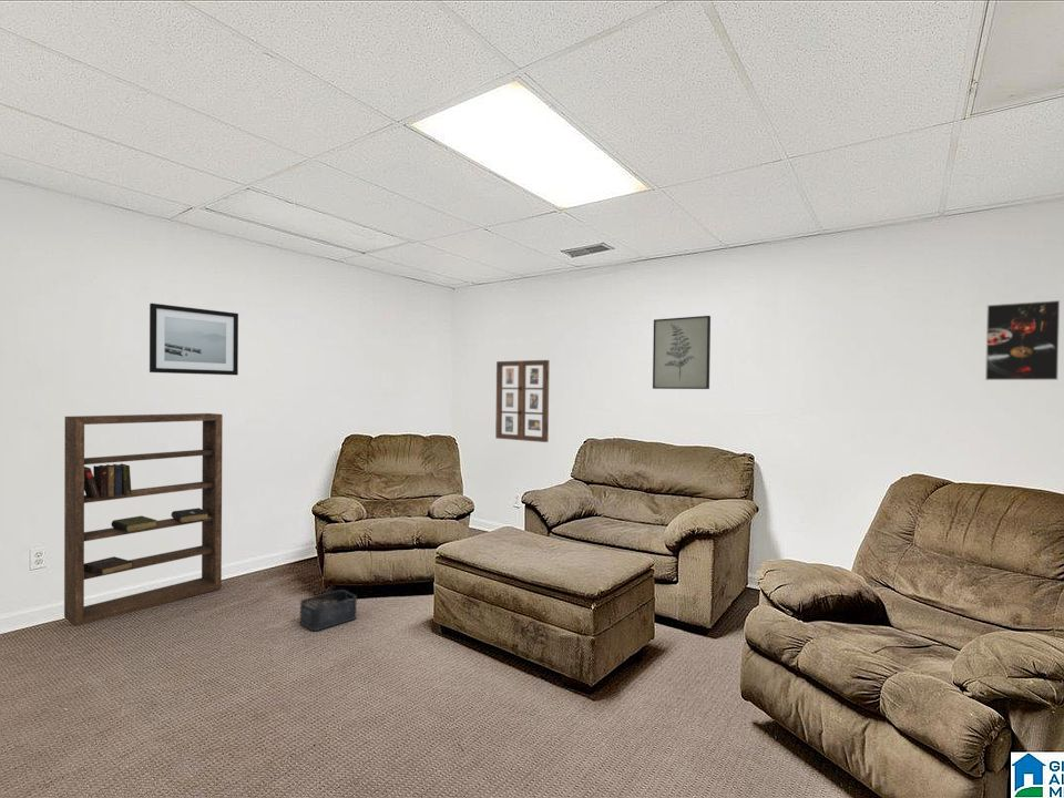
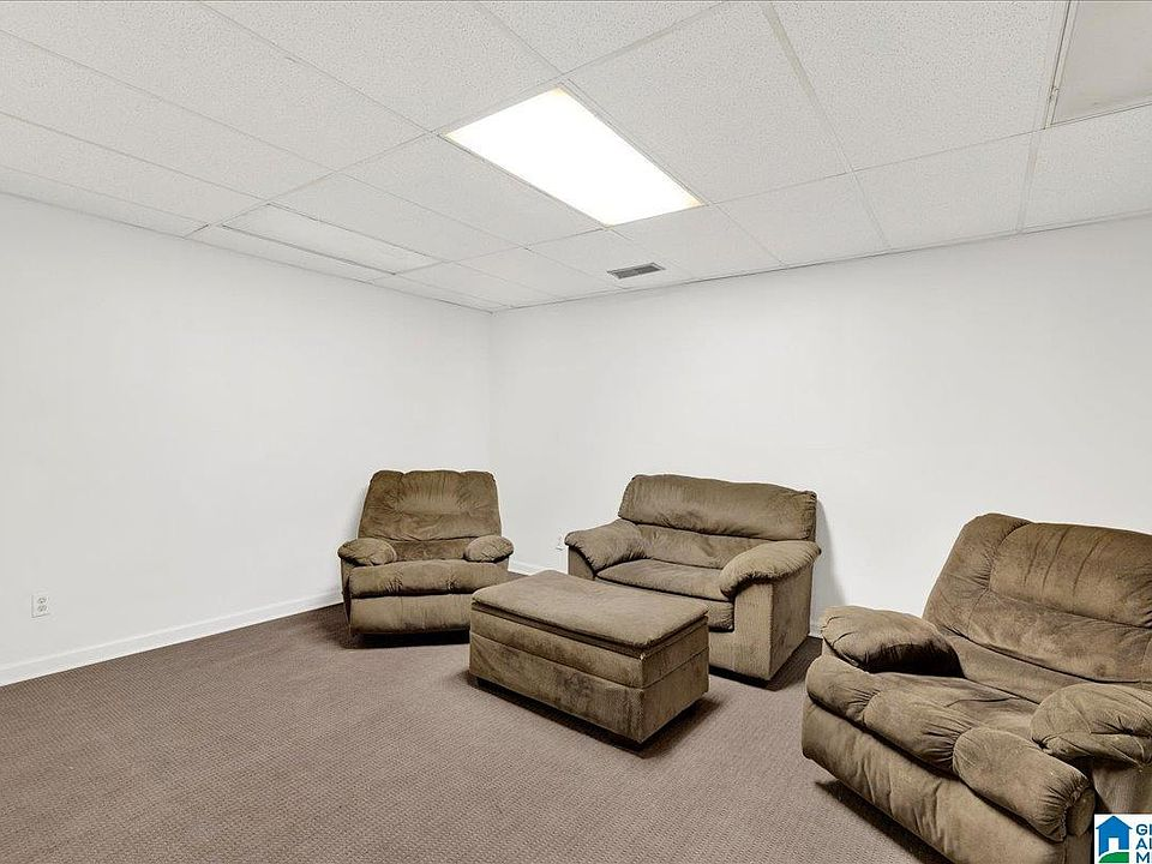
- picture frame (521, 400)
- wall art (196, 340)
- wall art (681, 352)
- bookshelf (149, 518)
- storage bin (328, 610)
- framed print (1021, 341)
